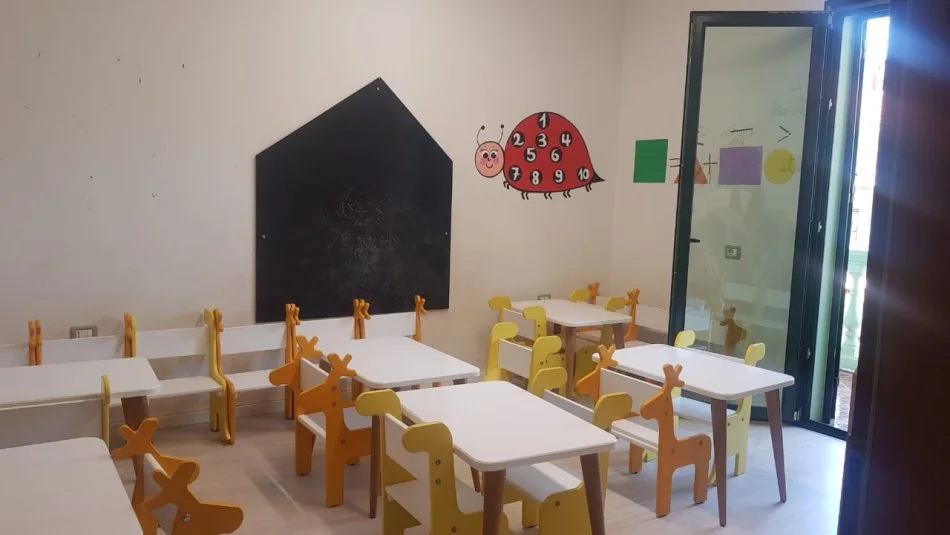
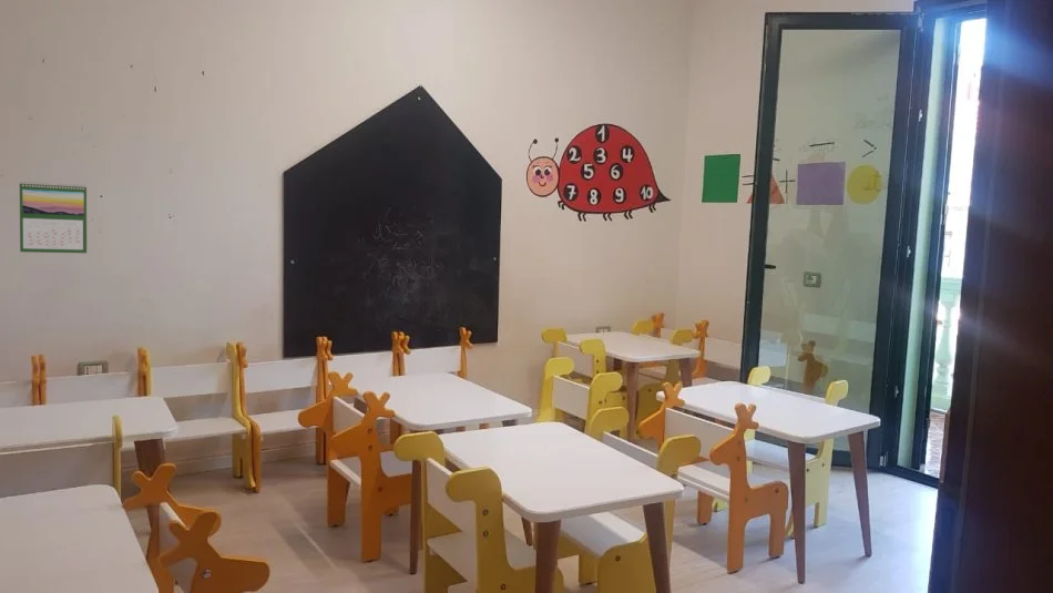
+ calendar (53, 217)
